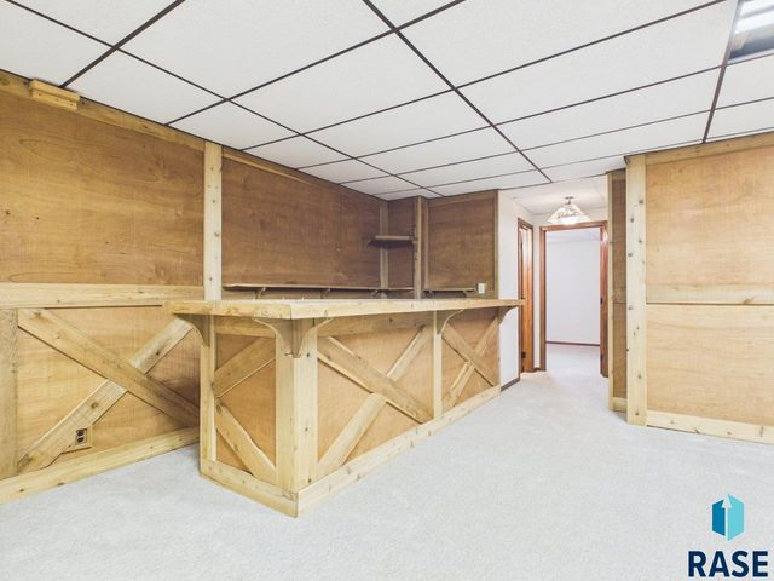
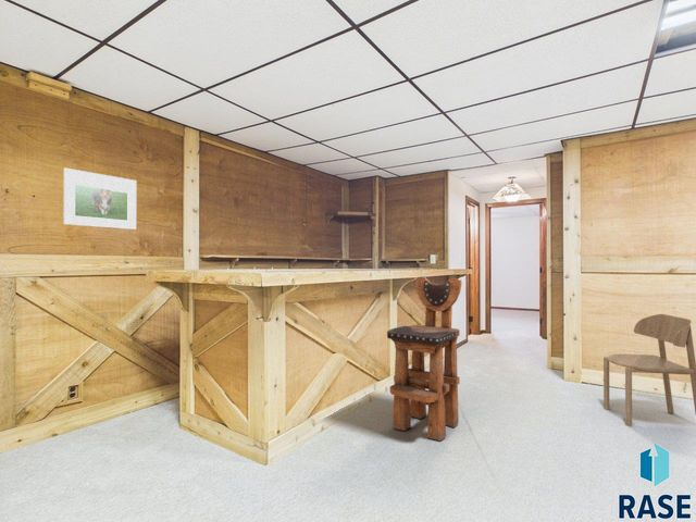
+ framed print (102, 200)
+ bar stool (425, 351)
+ chair (649, 366)
